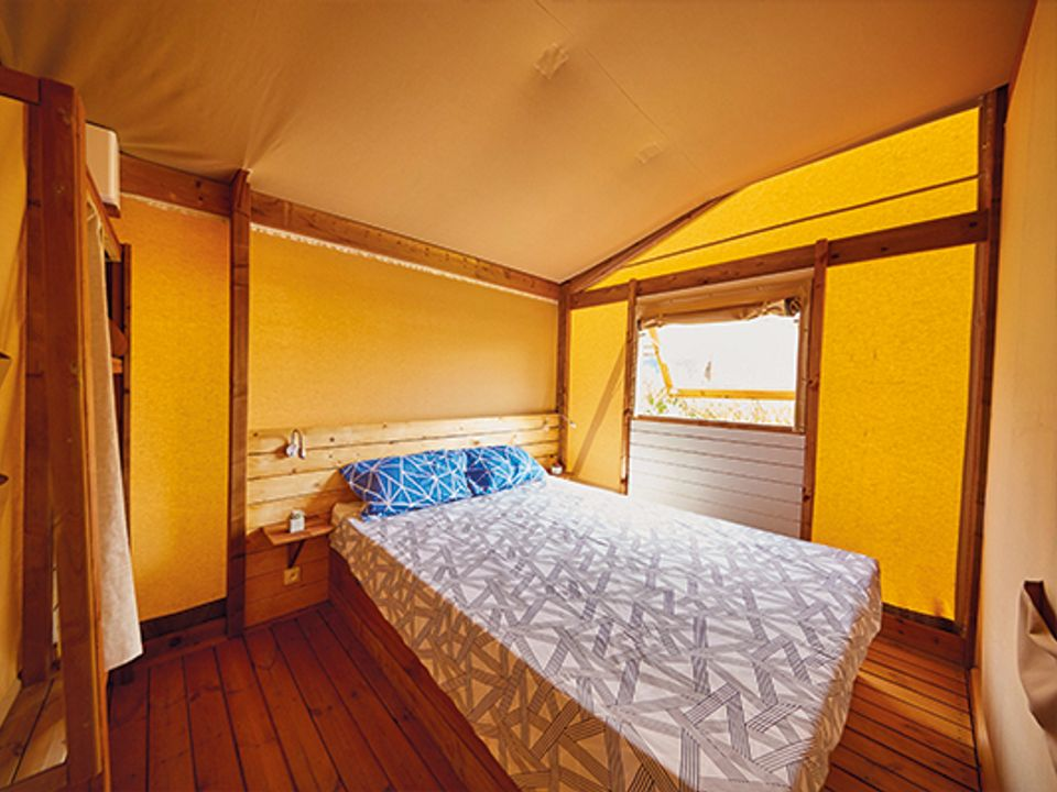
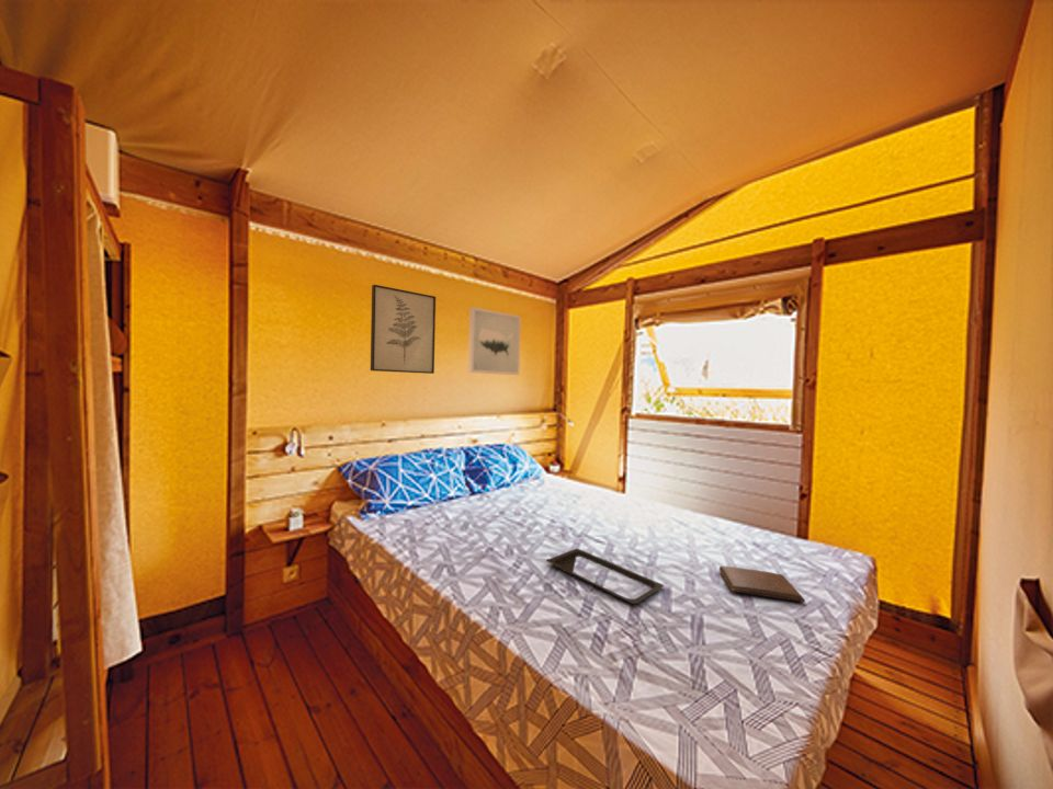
+ serving tray (605, 567)
+ book (758, 582)
+ wall art (495, 343)
+ wall art (404, 331)
